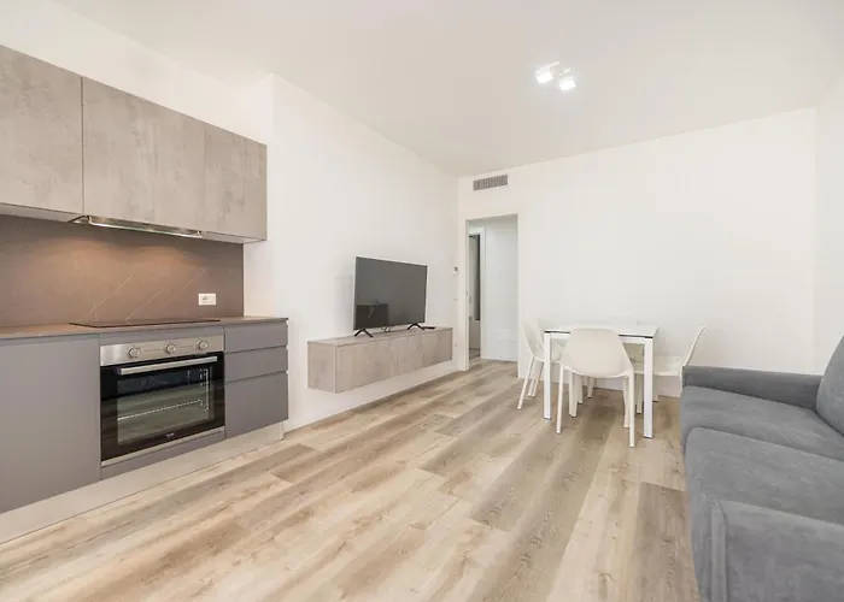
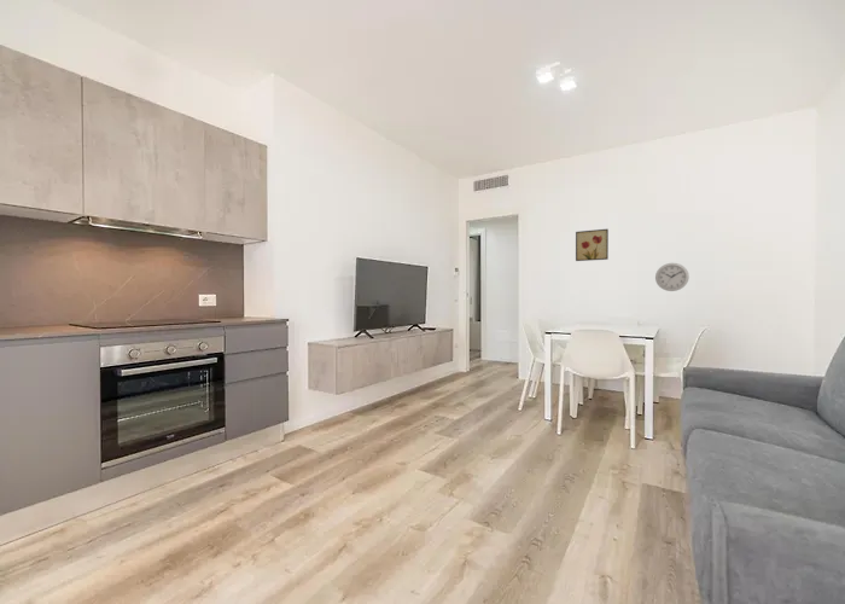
+ wall clock (671, 277)
+ wall art (592, 245)
